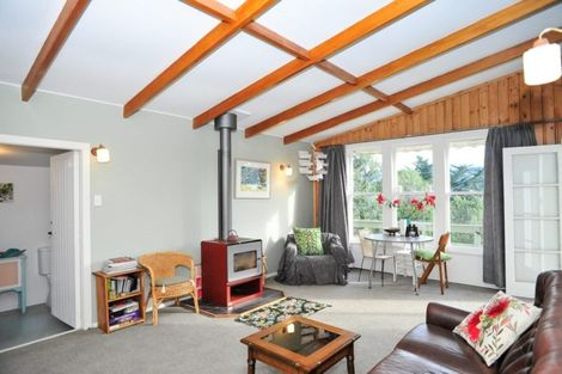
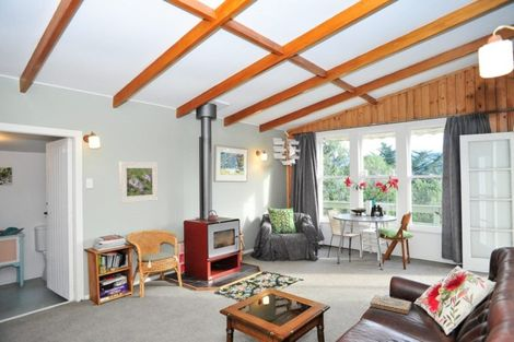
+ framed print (139, 181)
+ hardback book (390, 304)
